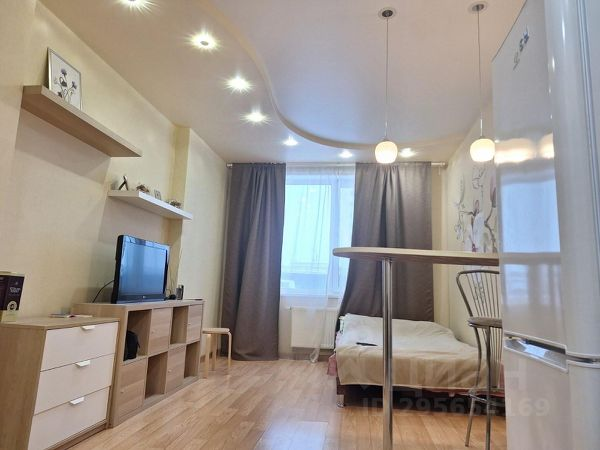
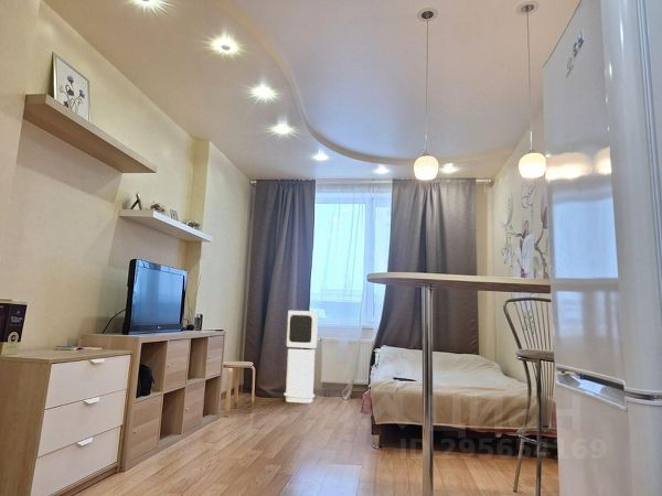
+ air purifier (302, 354)
